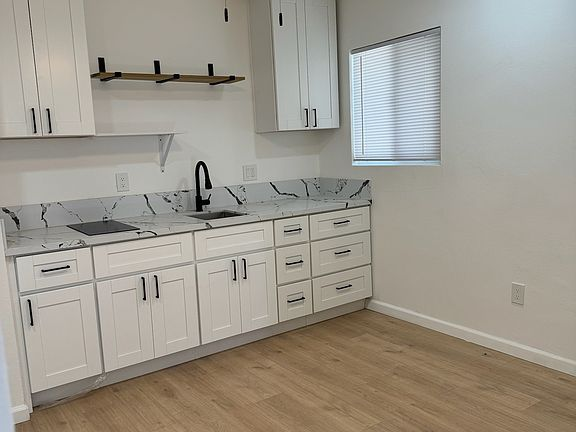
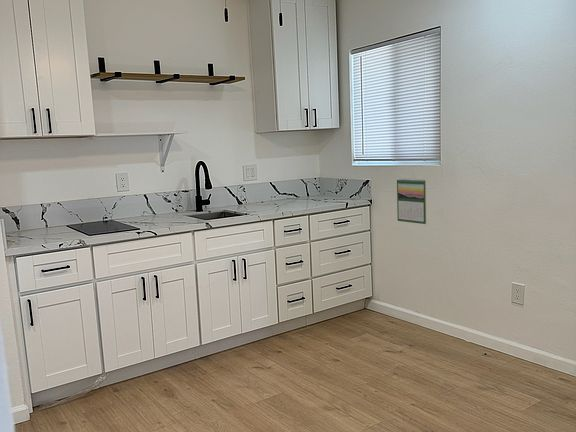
+ calendar (411, 200)
